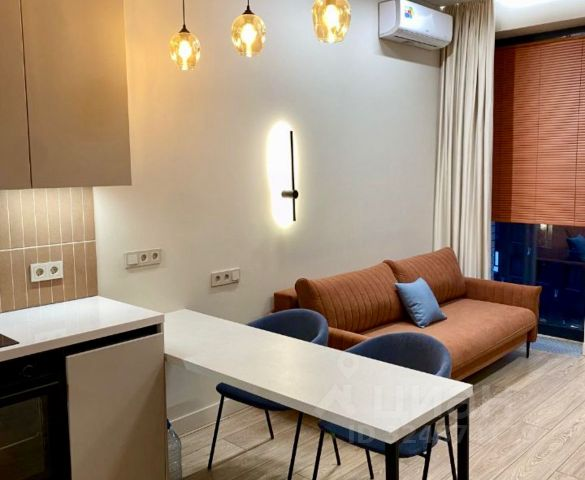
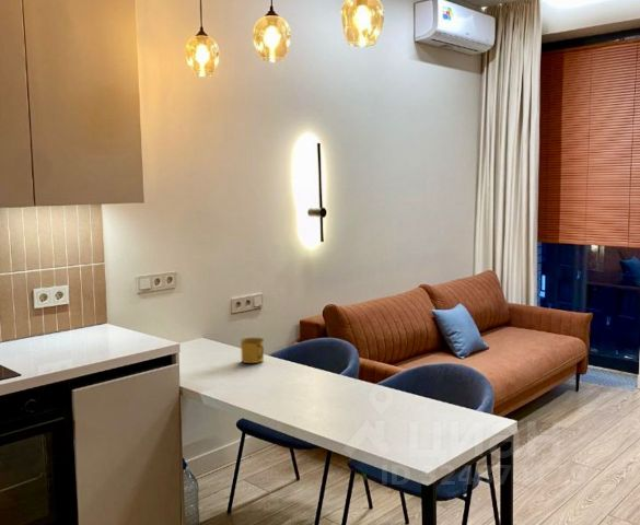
+ mug (254, 351)
